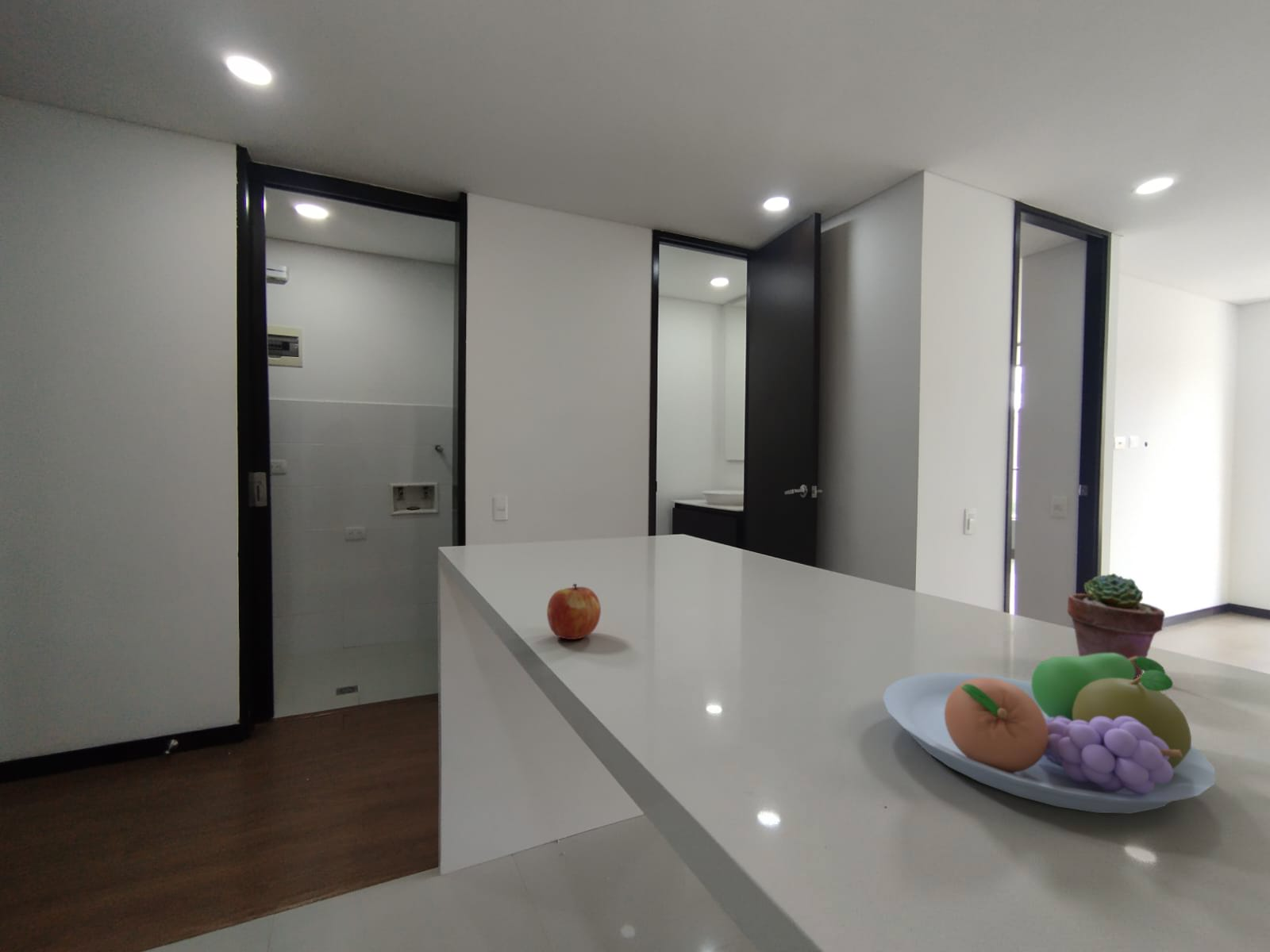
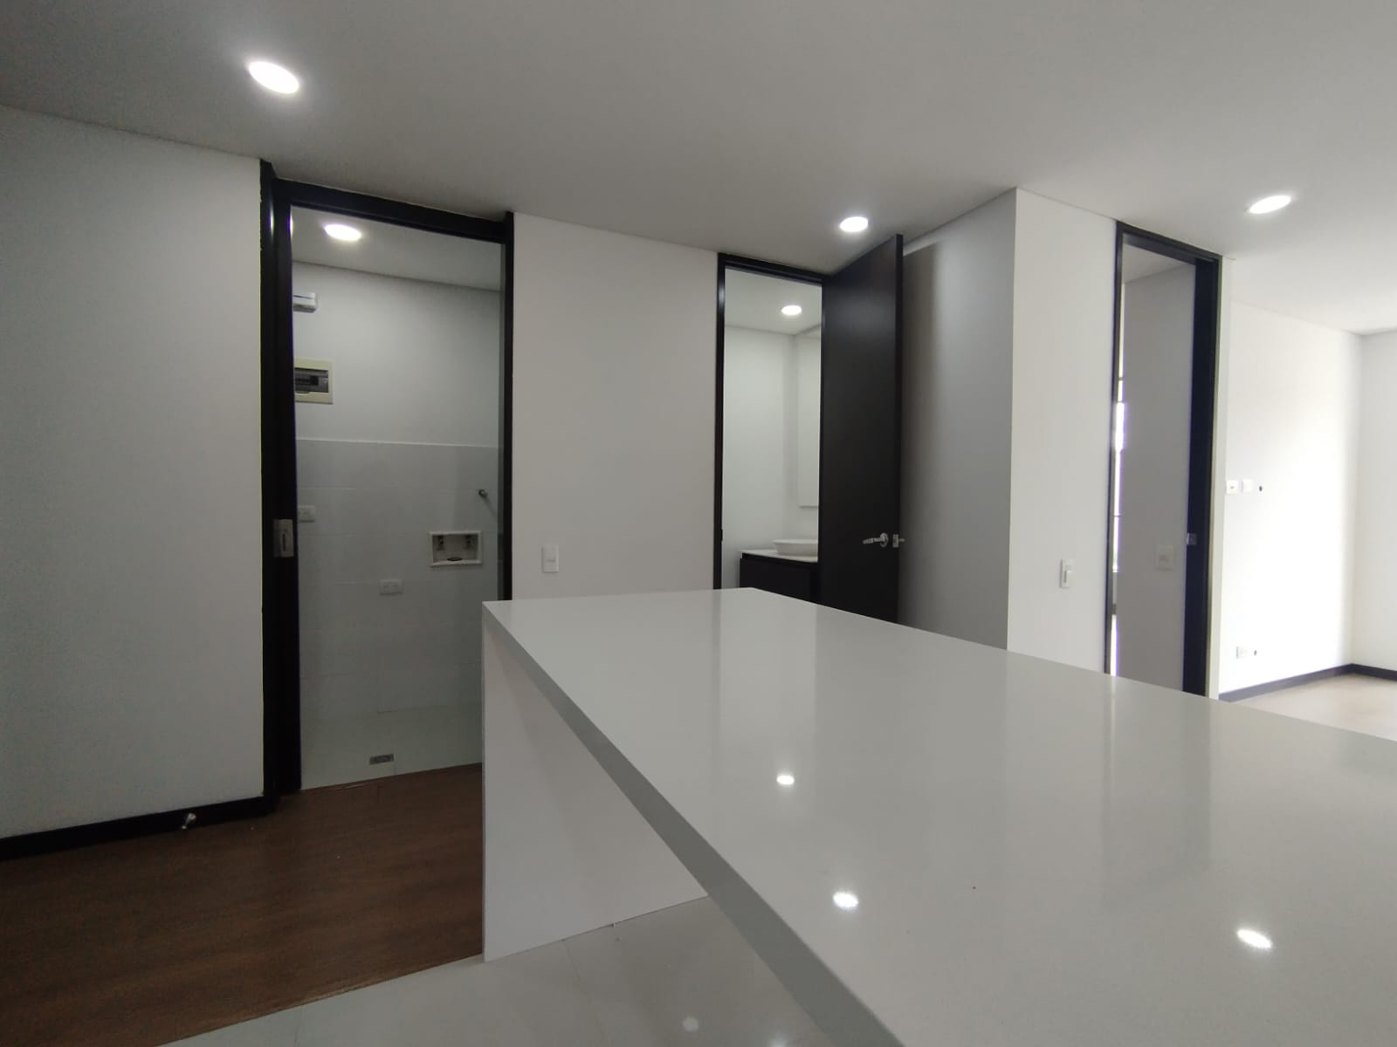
- fruit bowl (1039, 697)
- apple (573, 608)
- potted succulent (1113, 621)
